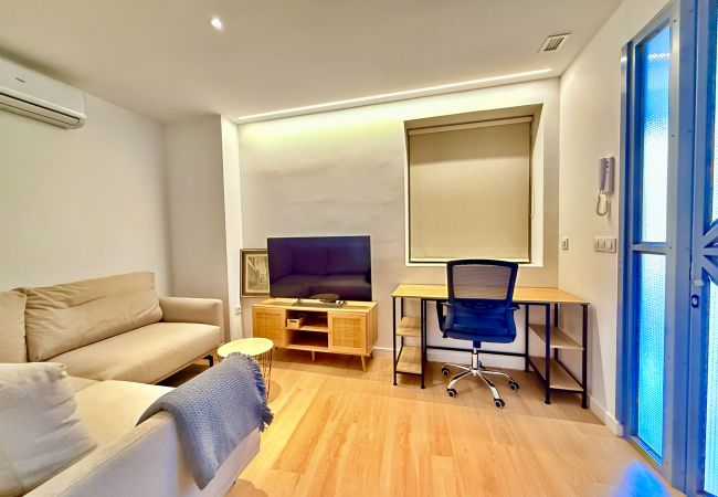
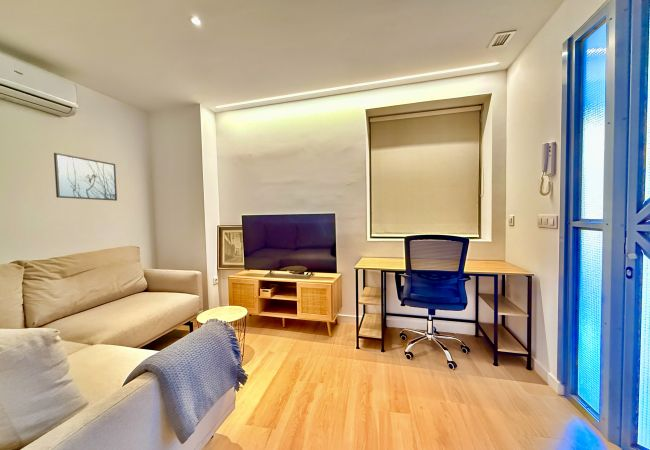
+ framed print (88, 179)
